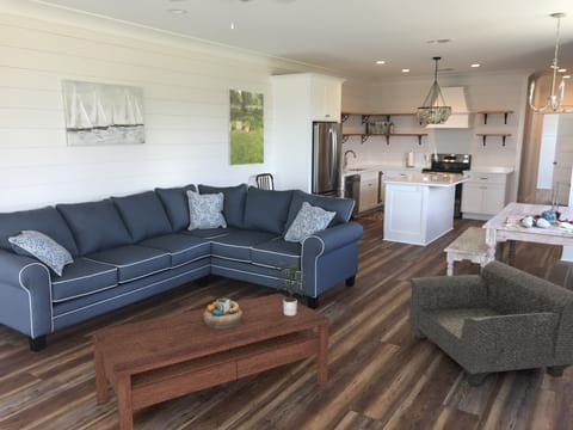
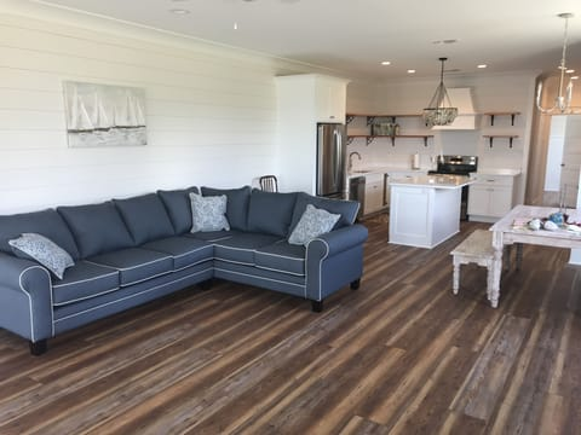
- coffee table (215, 358)
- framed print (246, 128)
- decorative bowl (222, 308)
- armchair (483, 315)
- potted plant (292, 285)
